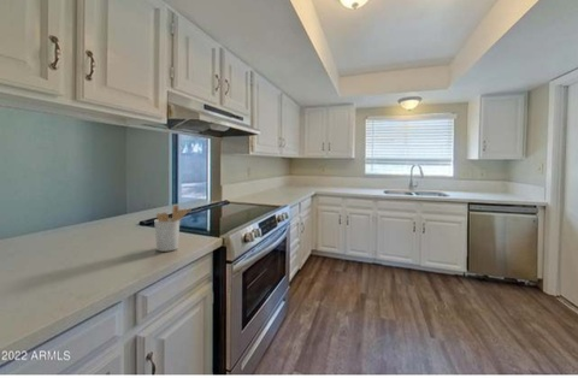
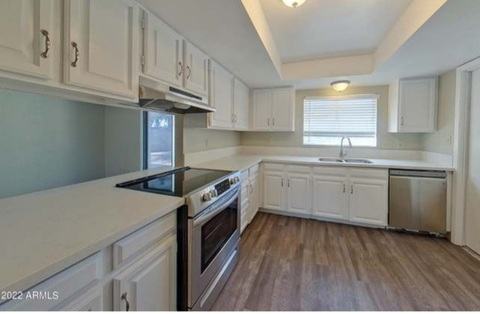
- utensil holder (172, 228)
